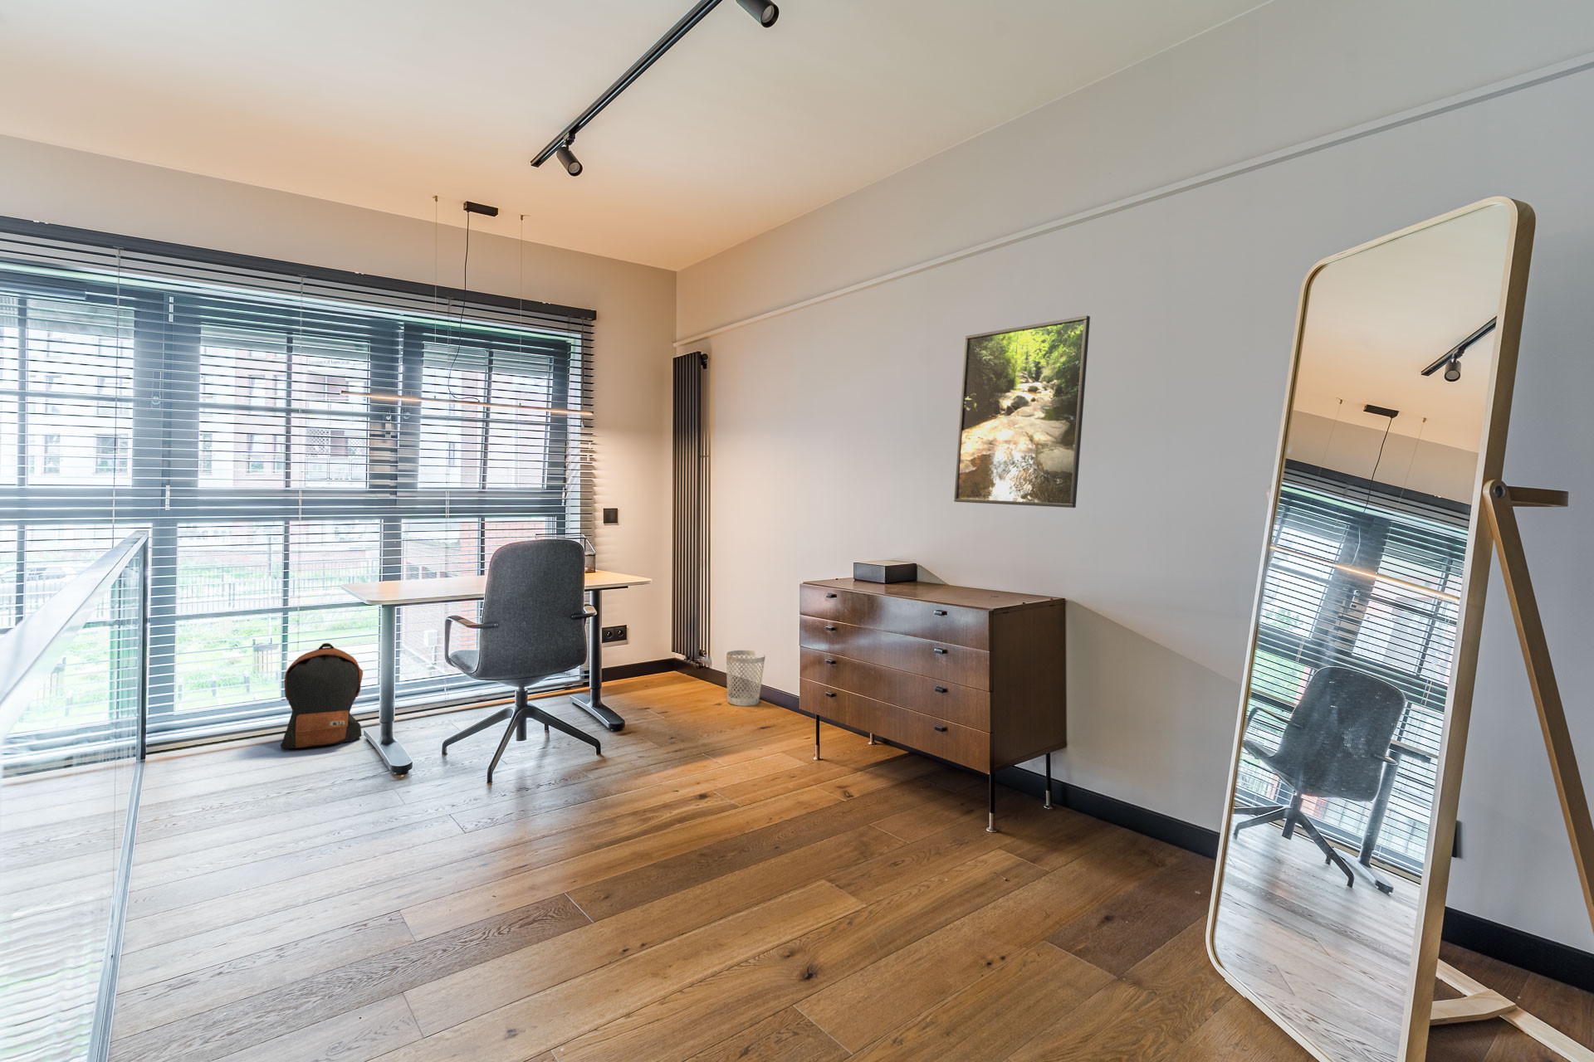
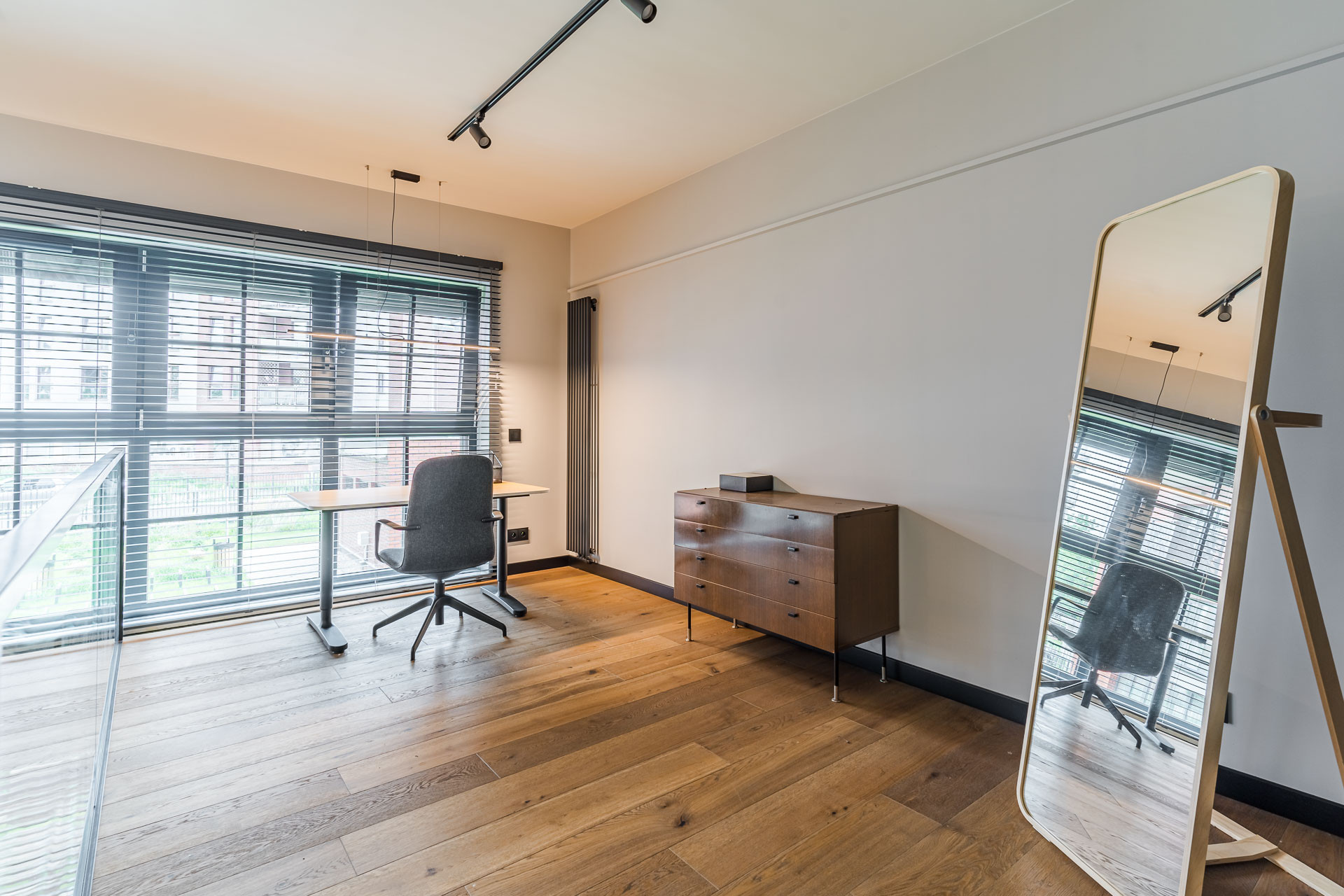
- wastebasket (744, 678)
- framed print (1016, 416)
- backpack (323, 692)
